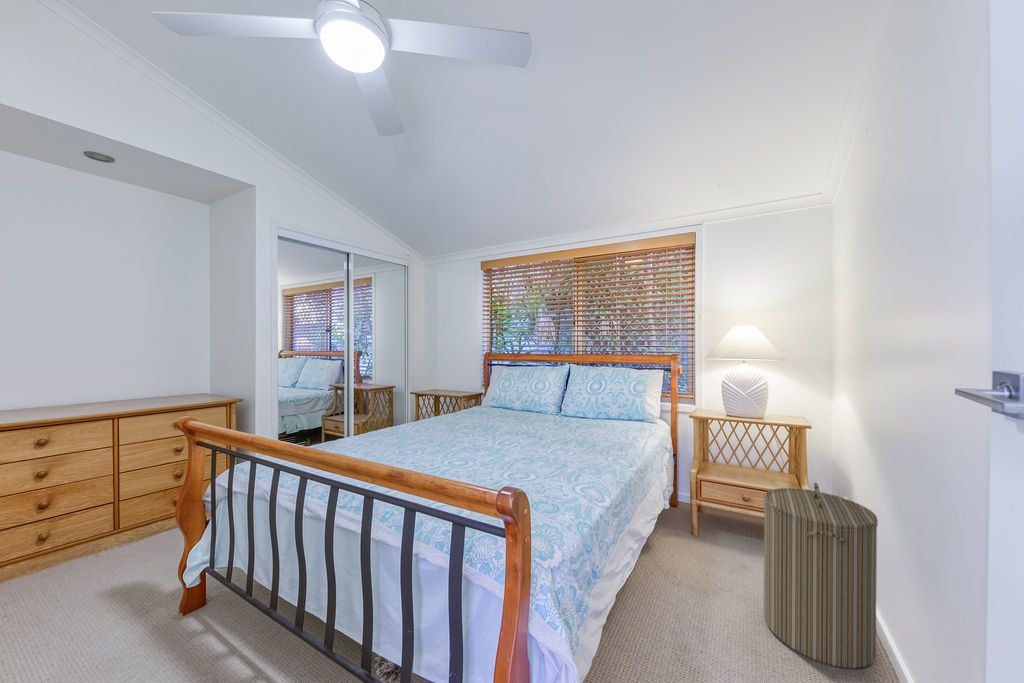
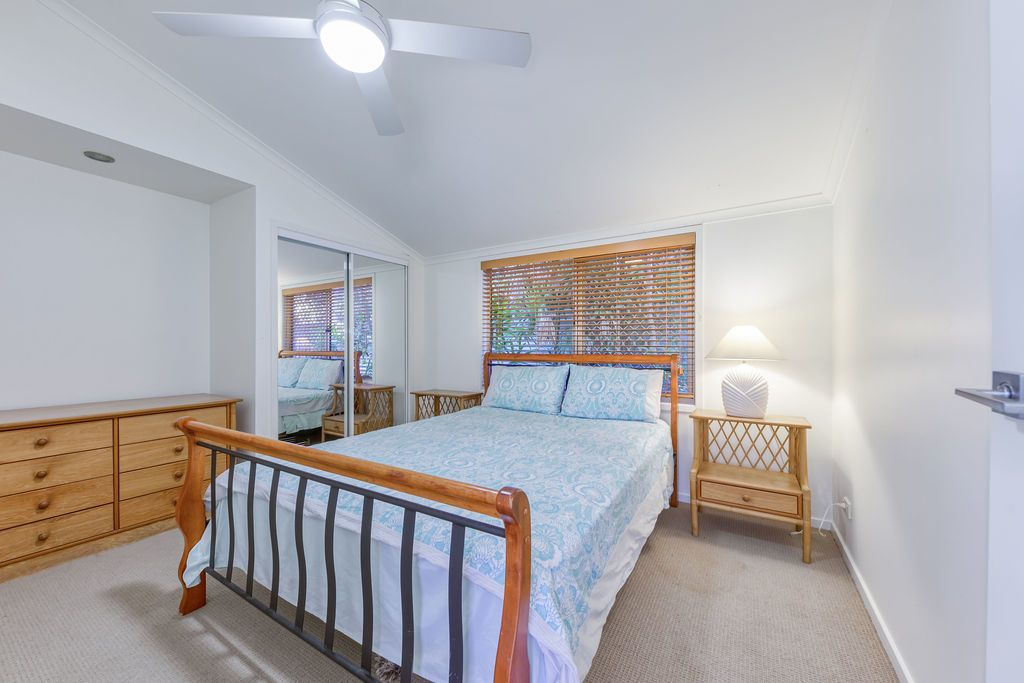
- laundry hamper (816, 558)
